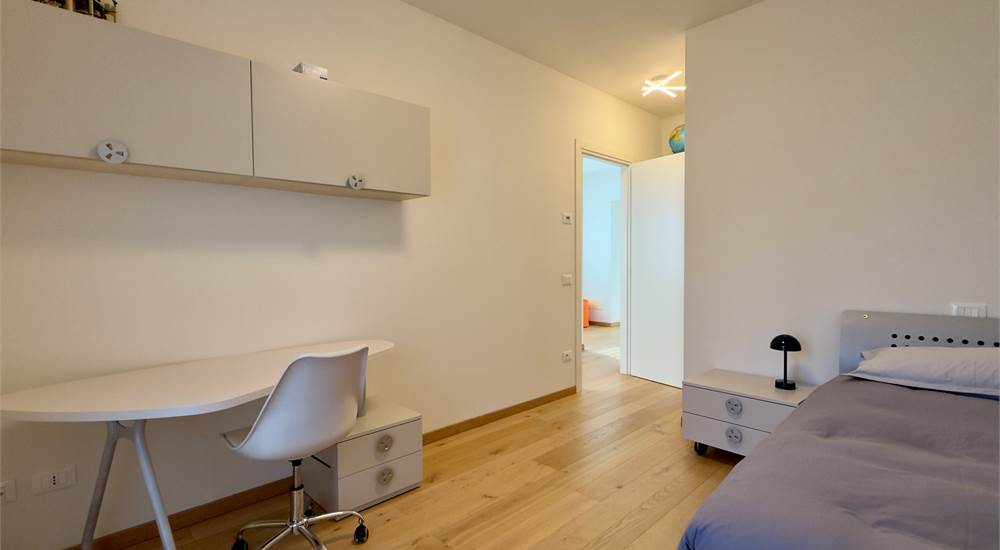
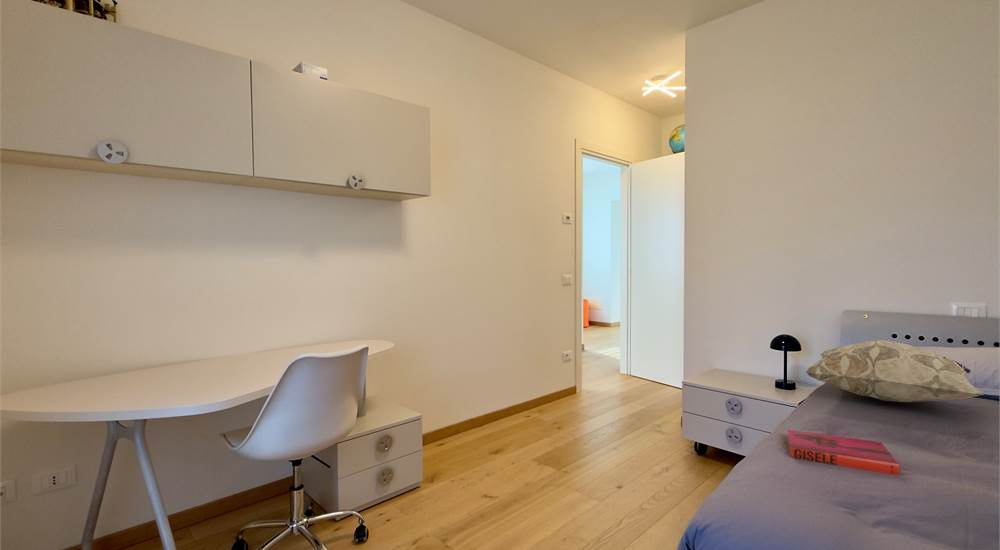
+ decorative pillow (887, 370)
+ hardback book (837, 450)
